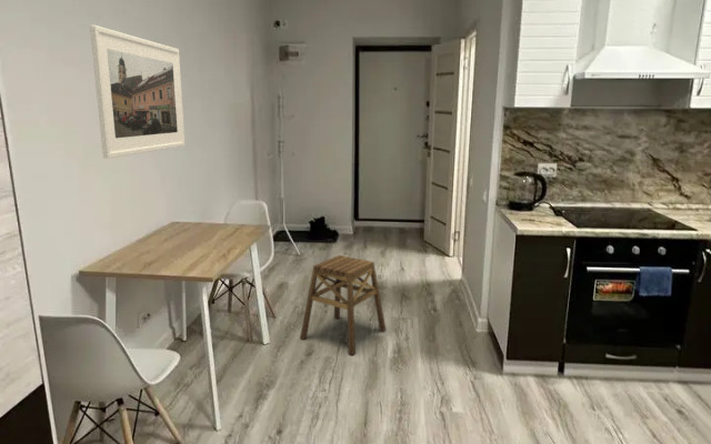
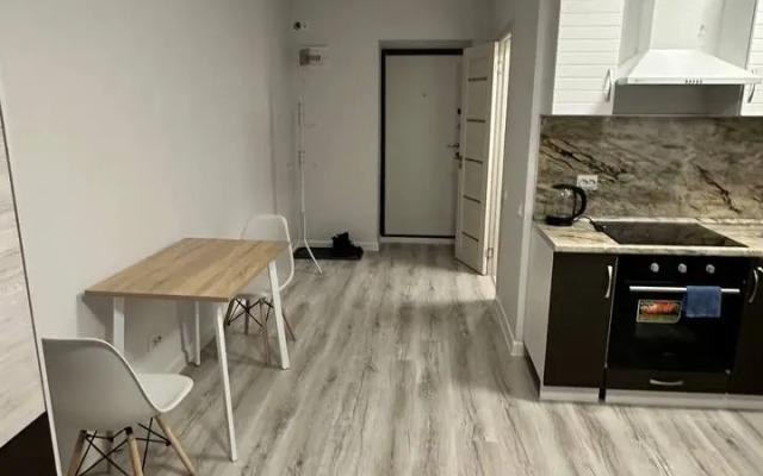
- stool (343, 300)
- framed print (146, 95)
